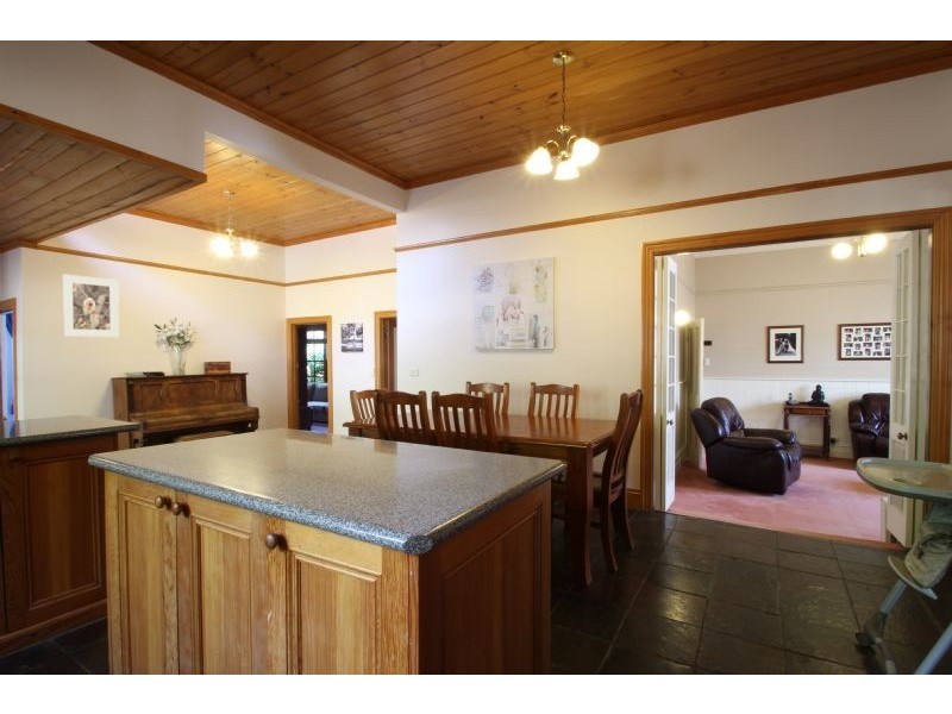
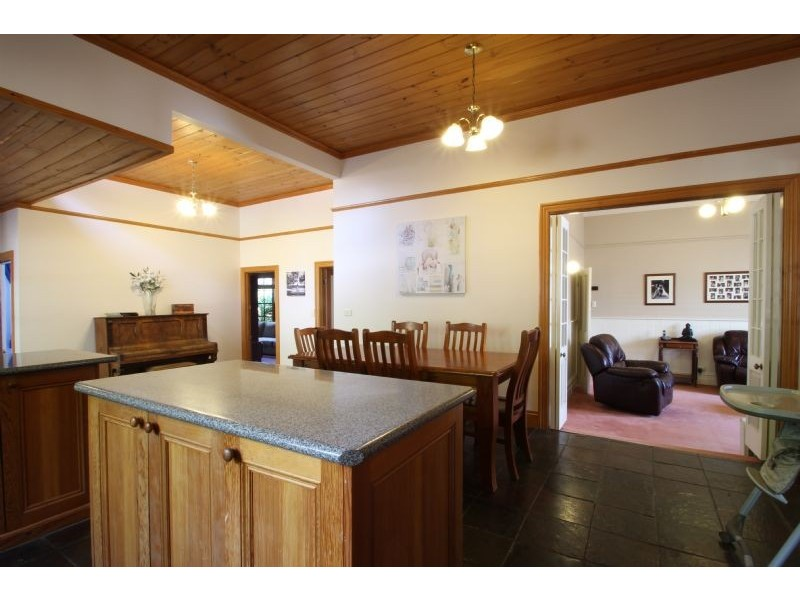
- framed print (92, 307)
